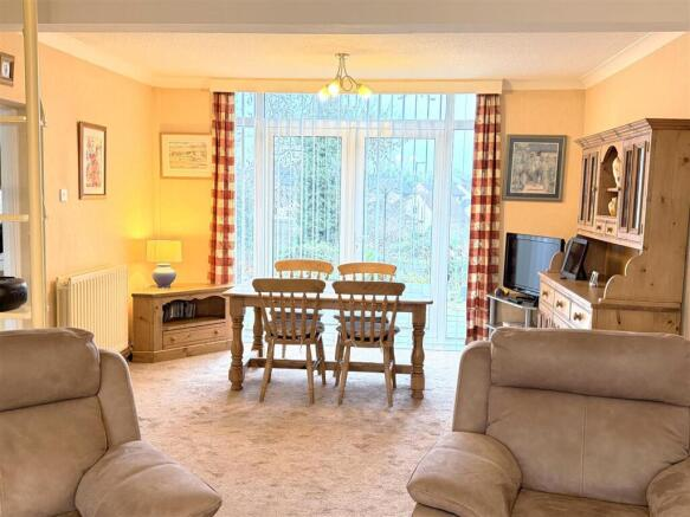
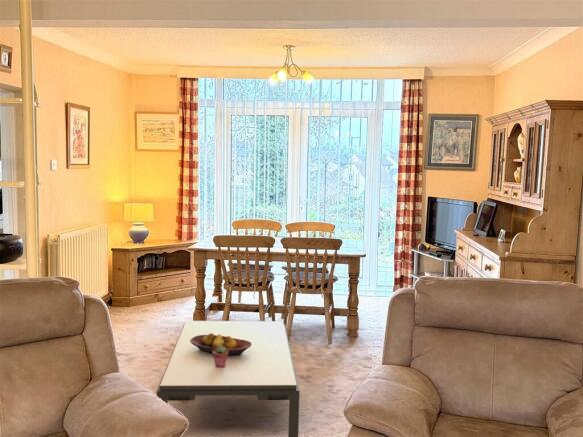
+ fruit bowl (220, 342)
+ potted succulent (220, 355)
+ coffee table (231, 375)
